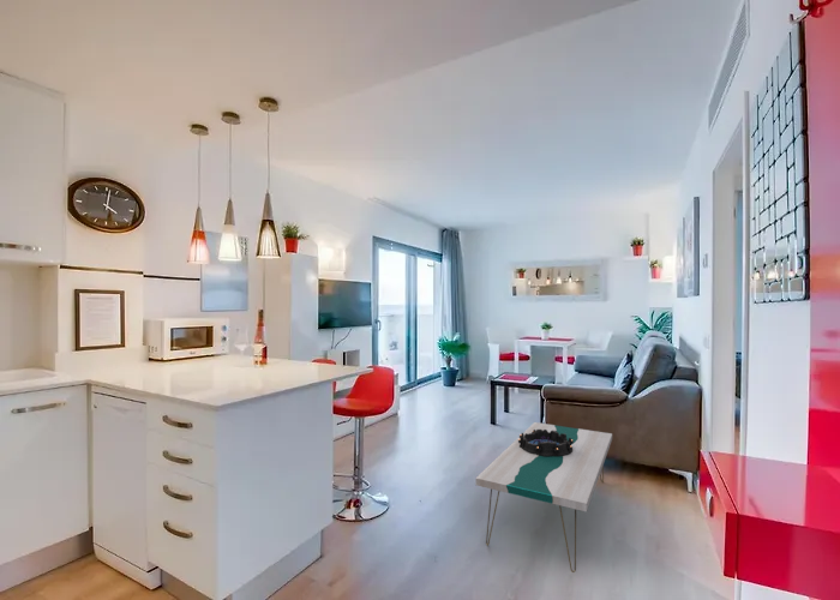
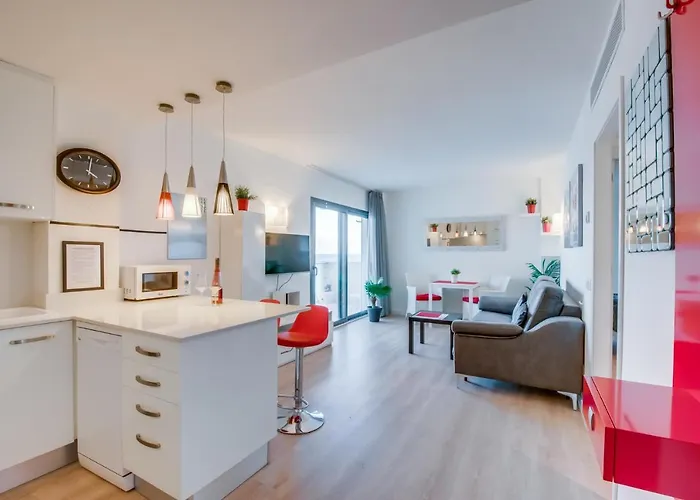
- decorative bowl (545, 440)
- coffee table (553, 480)
